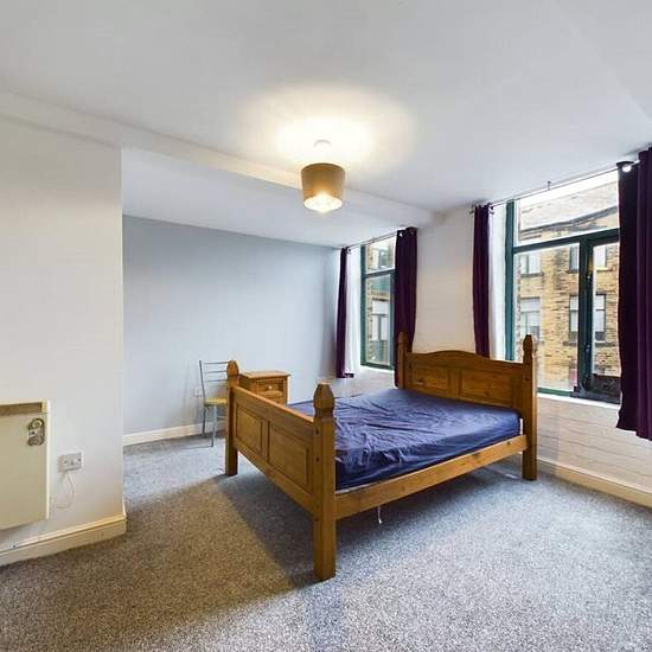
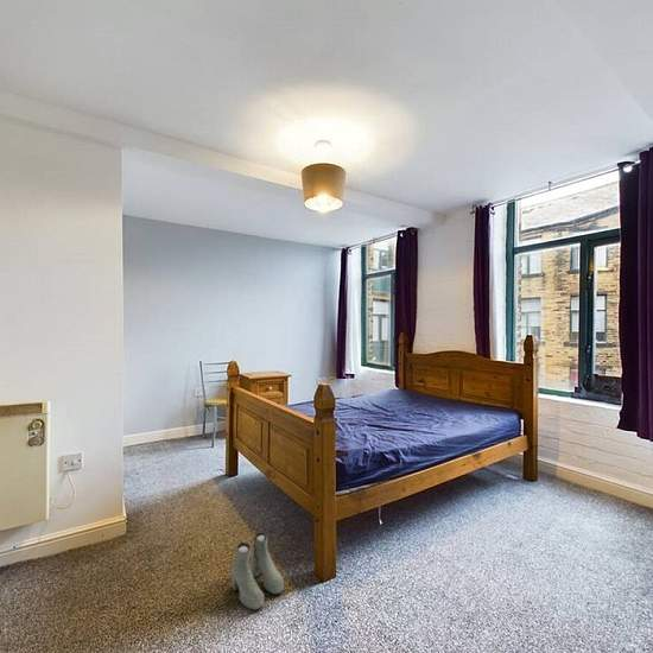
+ boots (256, 566)
